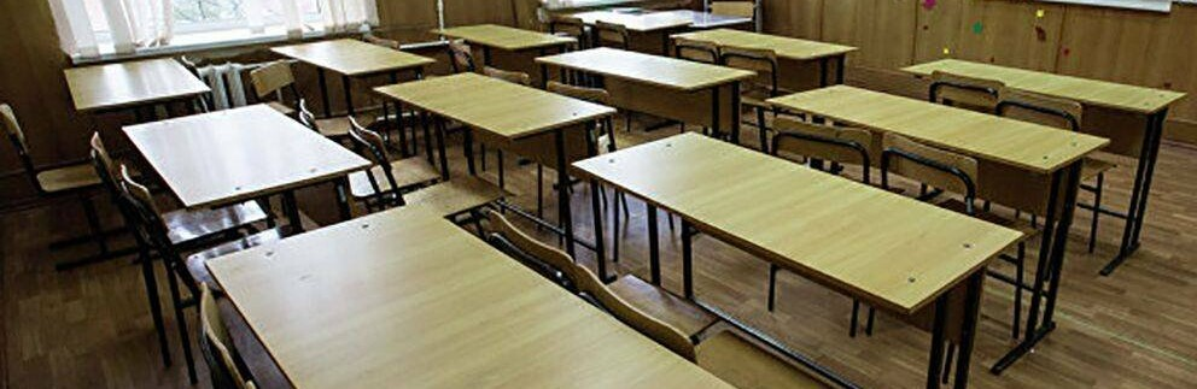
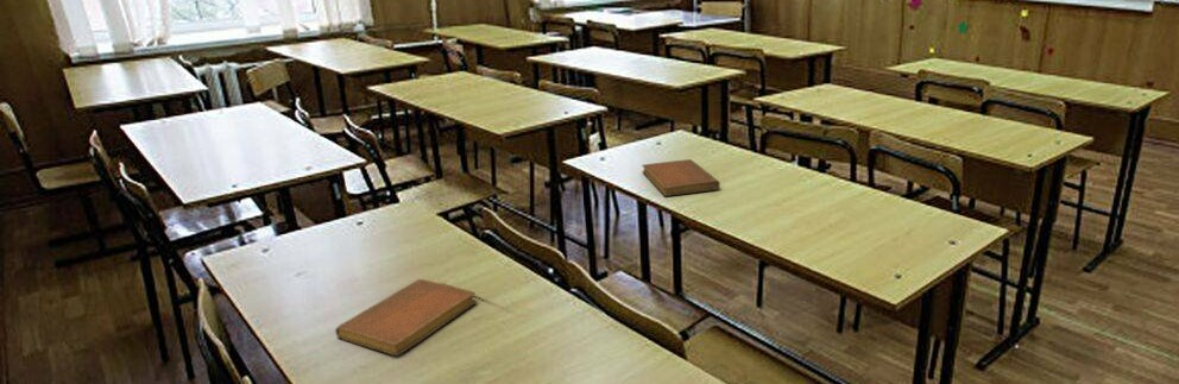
+ notebook (679, 176)
+ notebook (408, 313)
